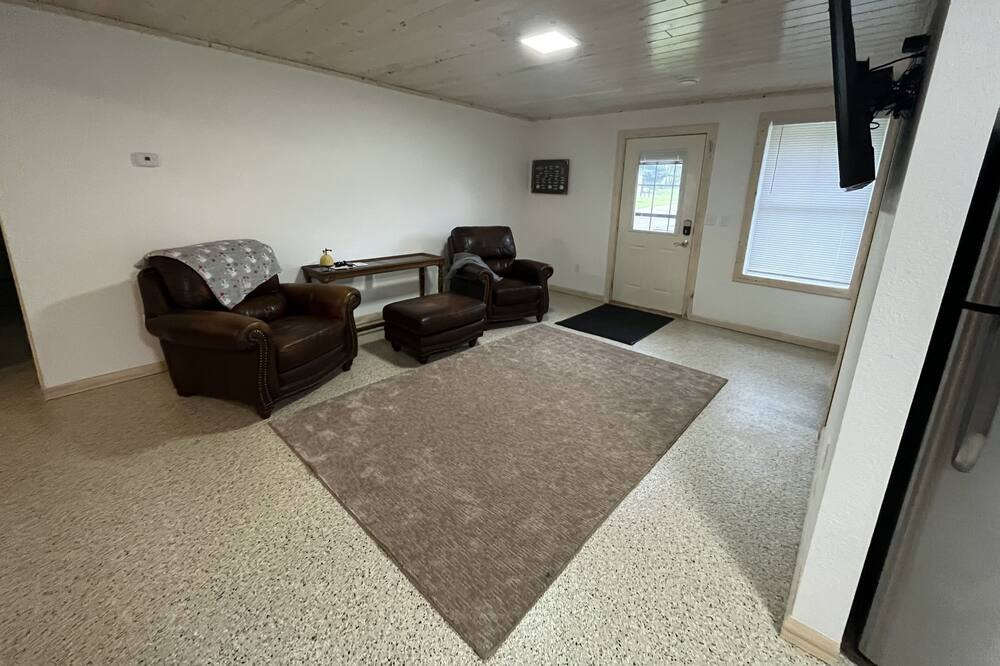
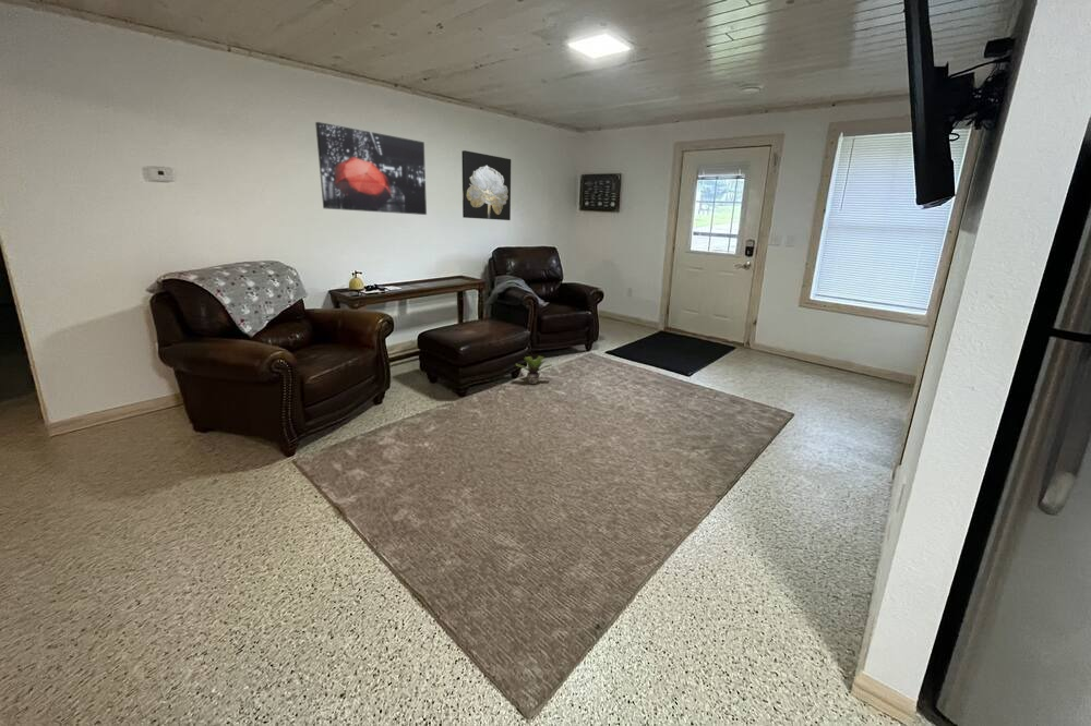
+ potted plant (533, 370)
+ wall art (376, 172)
+ wall art (487, 187)
